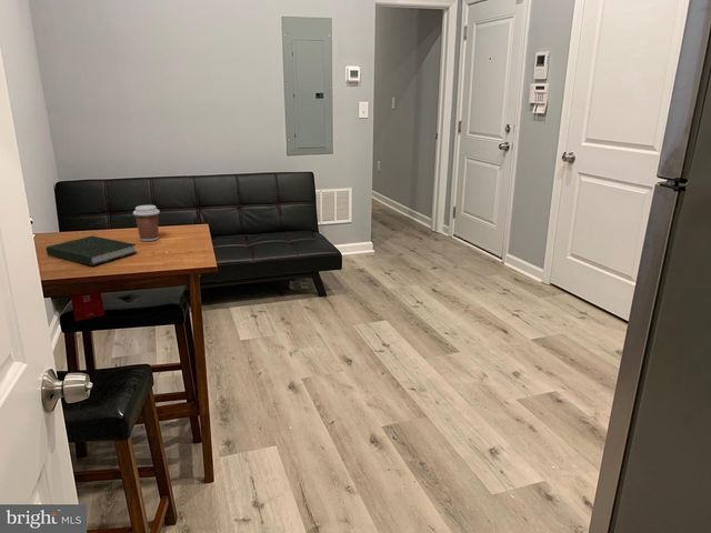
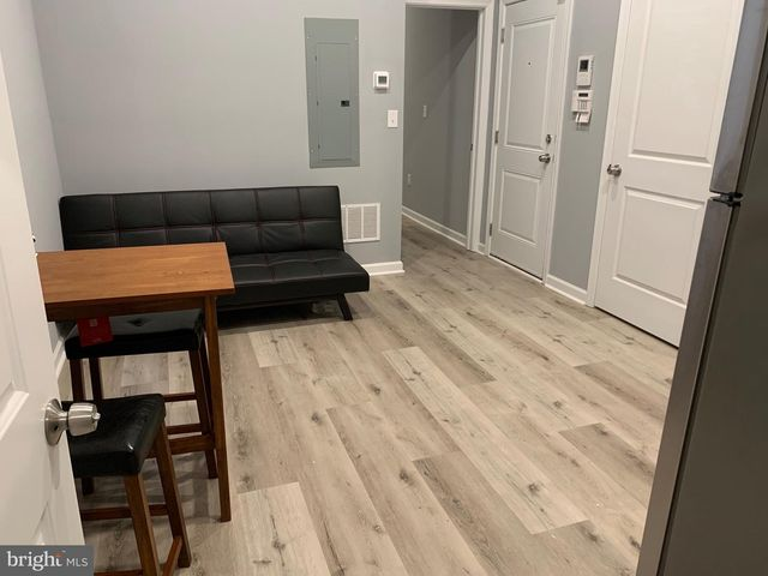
- coffee cup (147, 222)
- book (91, 249)
